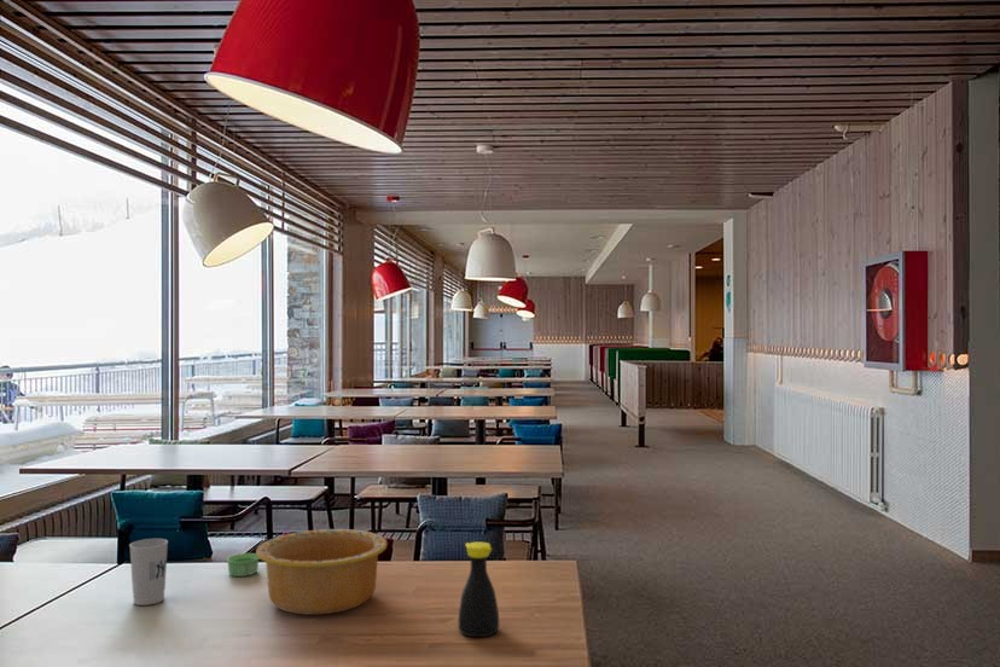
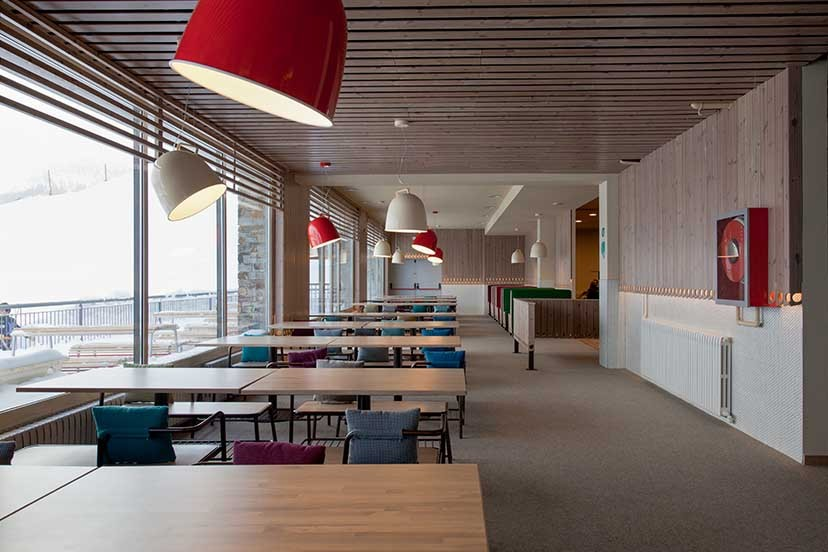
- bowl (322, 572)
- bottle (478, 587)
- ramekin (243, 564)
- cup (149, 572)
